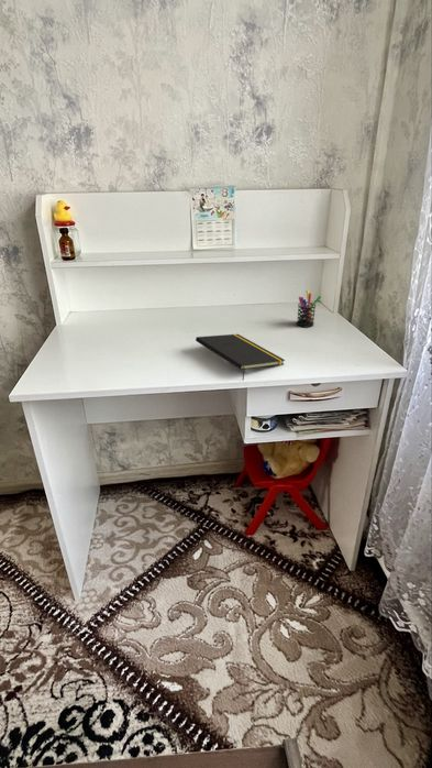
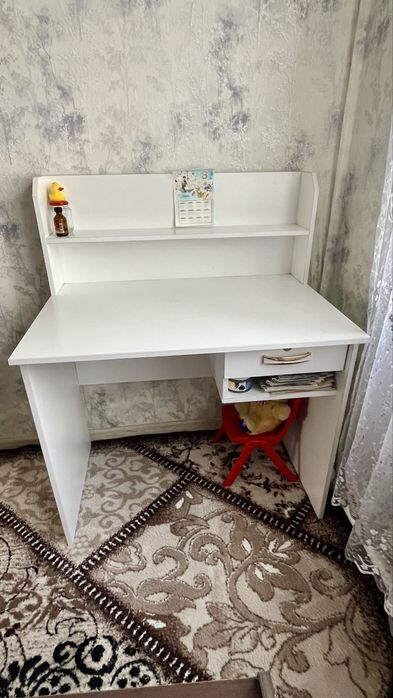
- notepad (239, 350)
- pen holder (309, 307)
